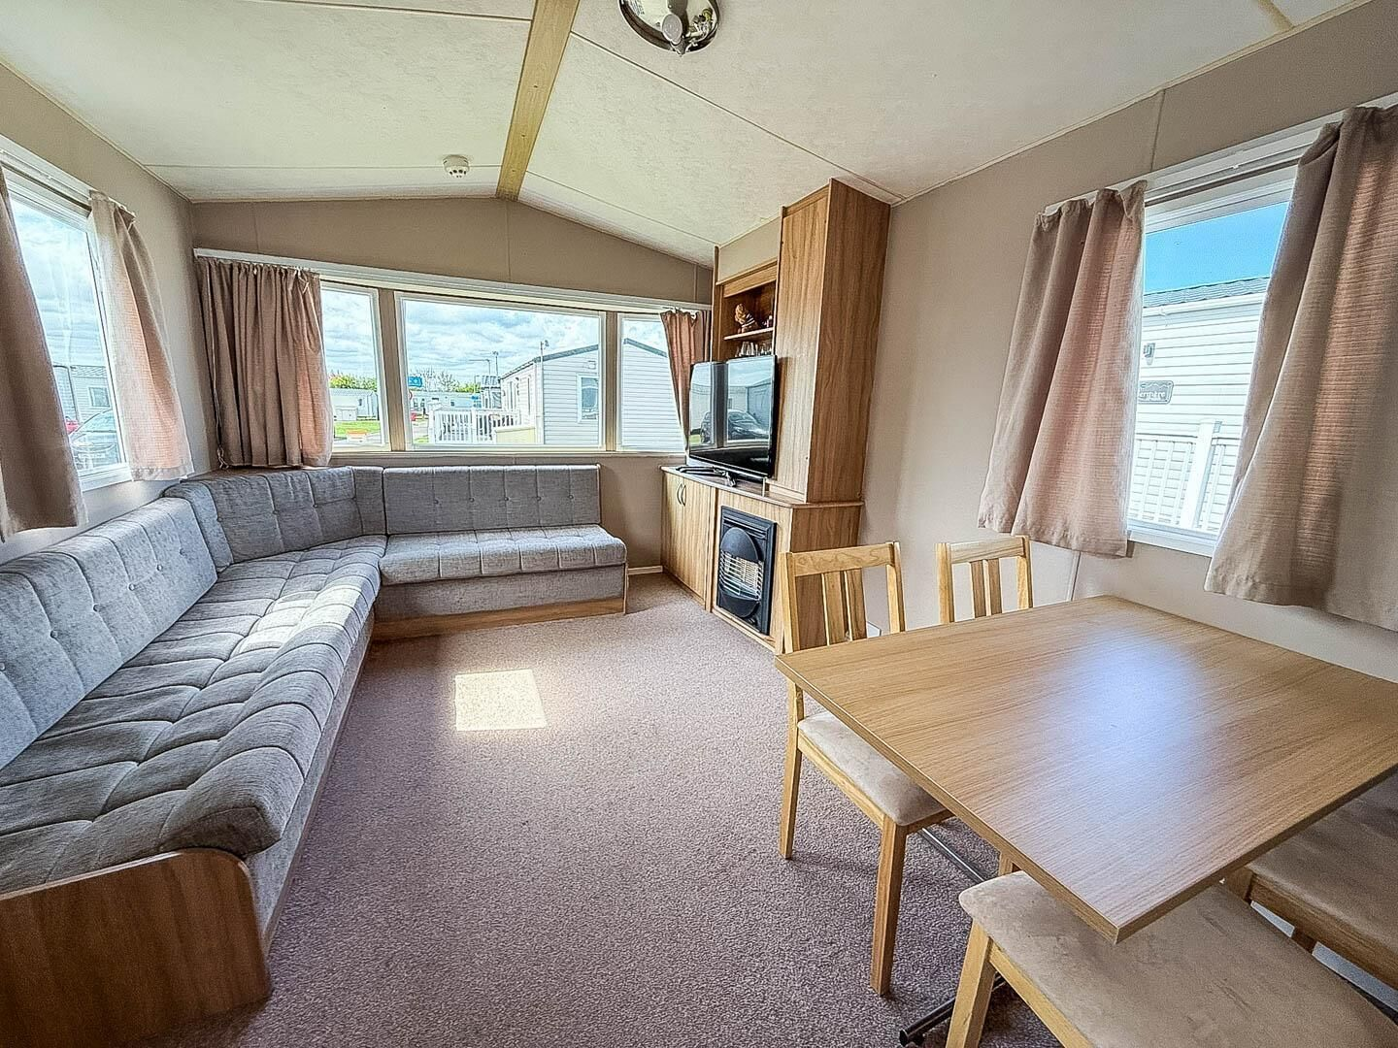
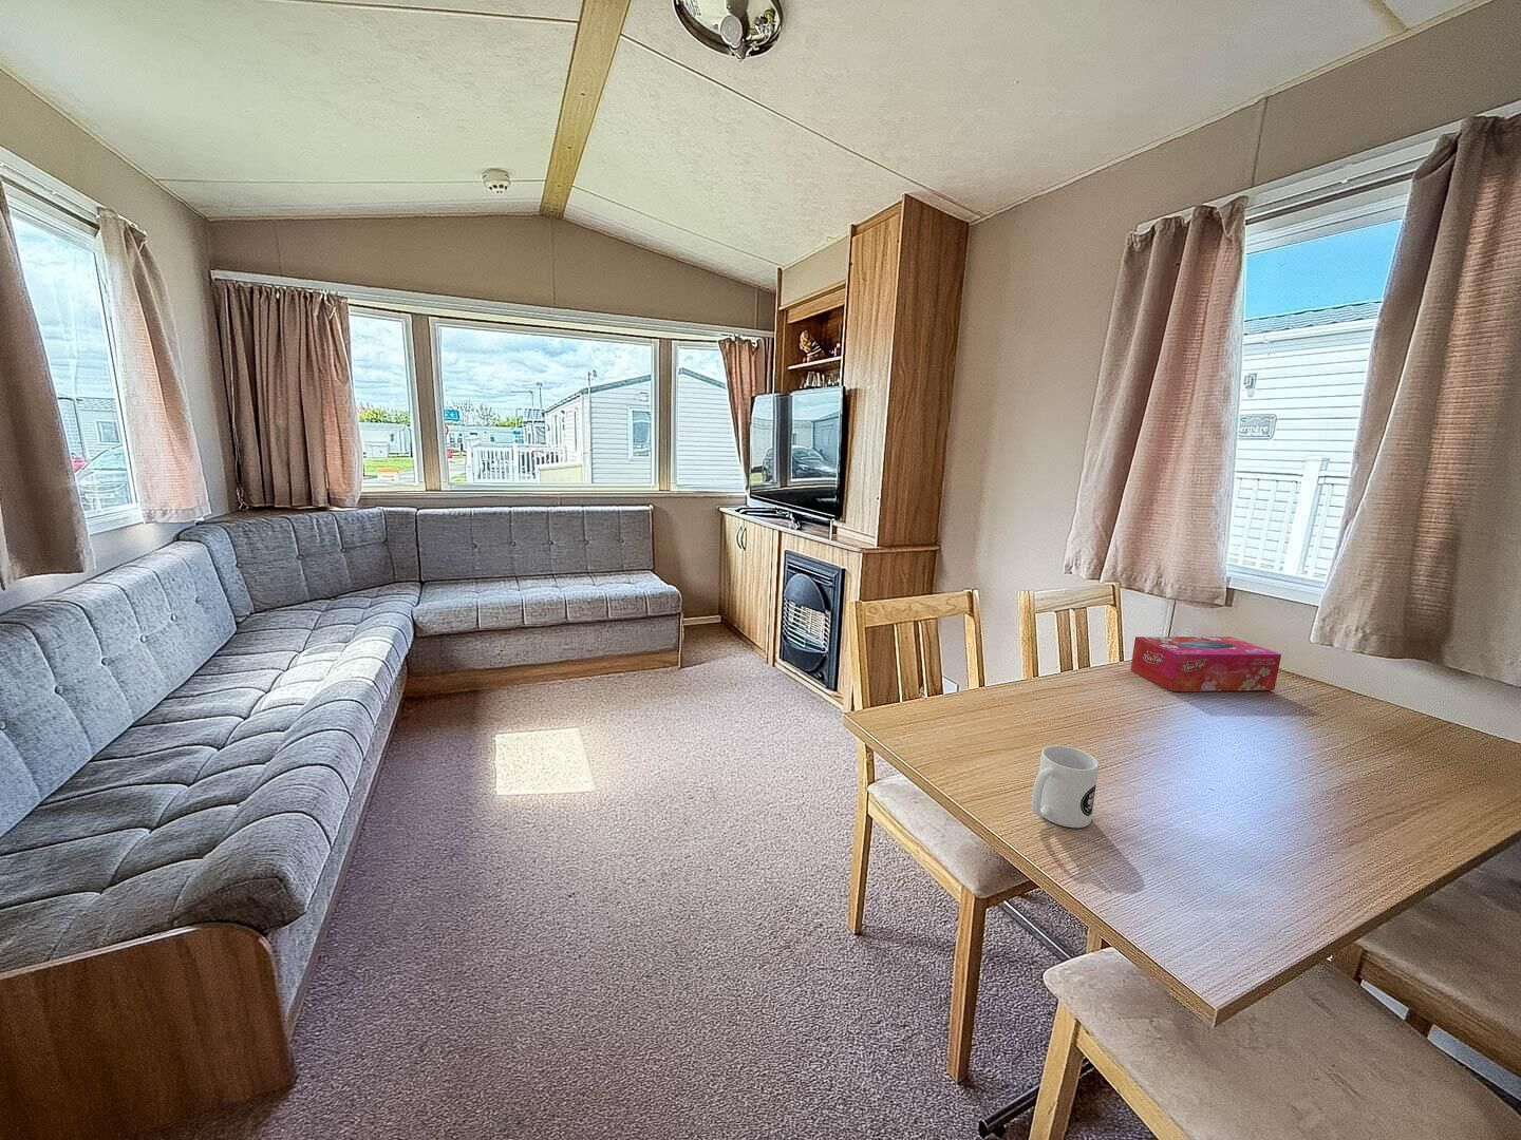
+ tissue box (1202, 662)
+ mug (1059, 788)
